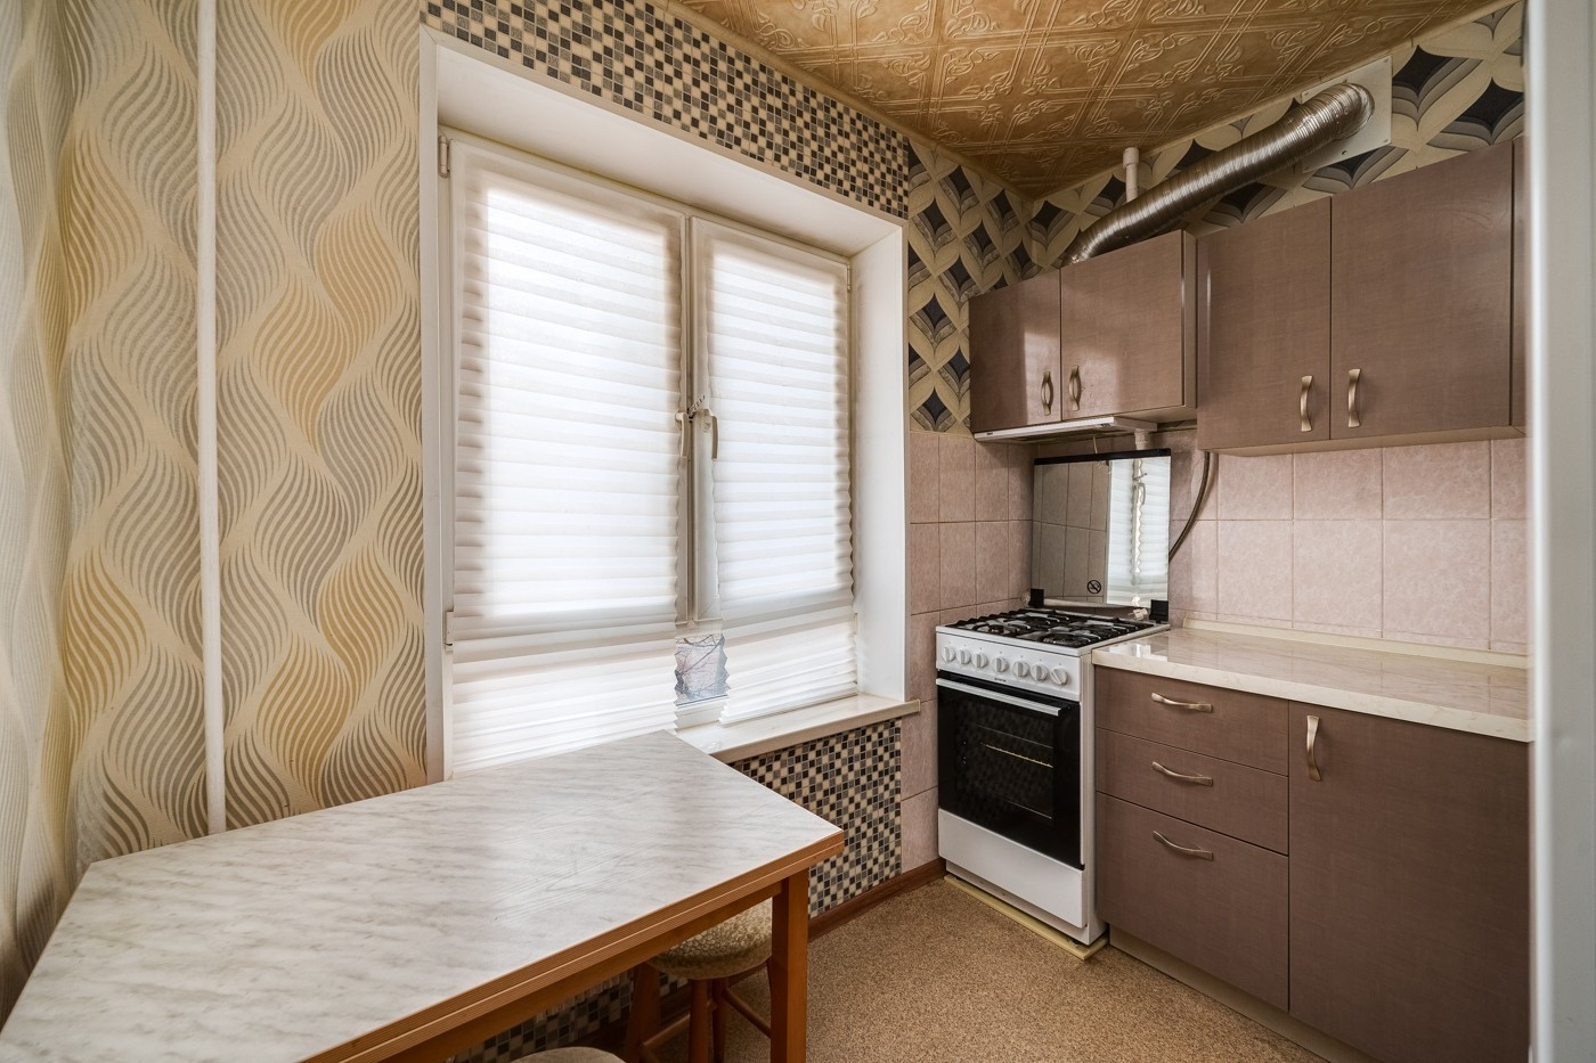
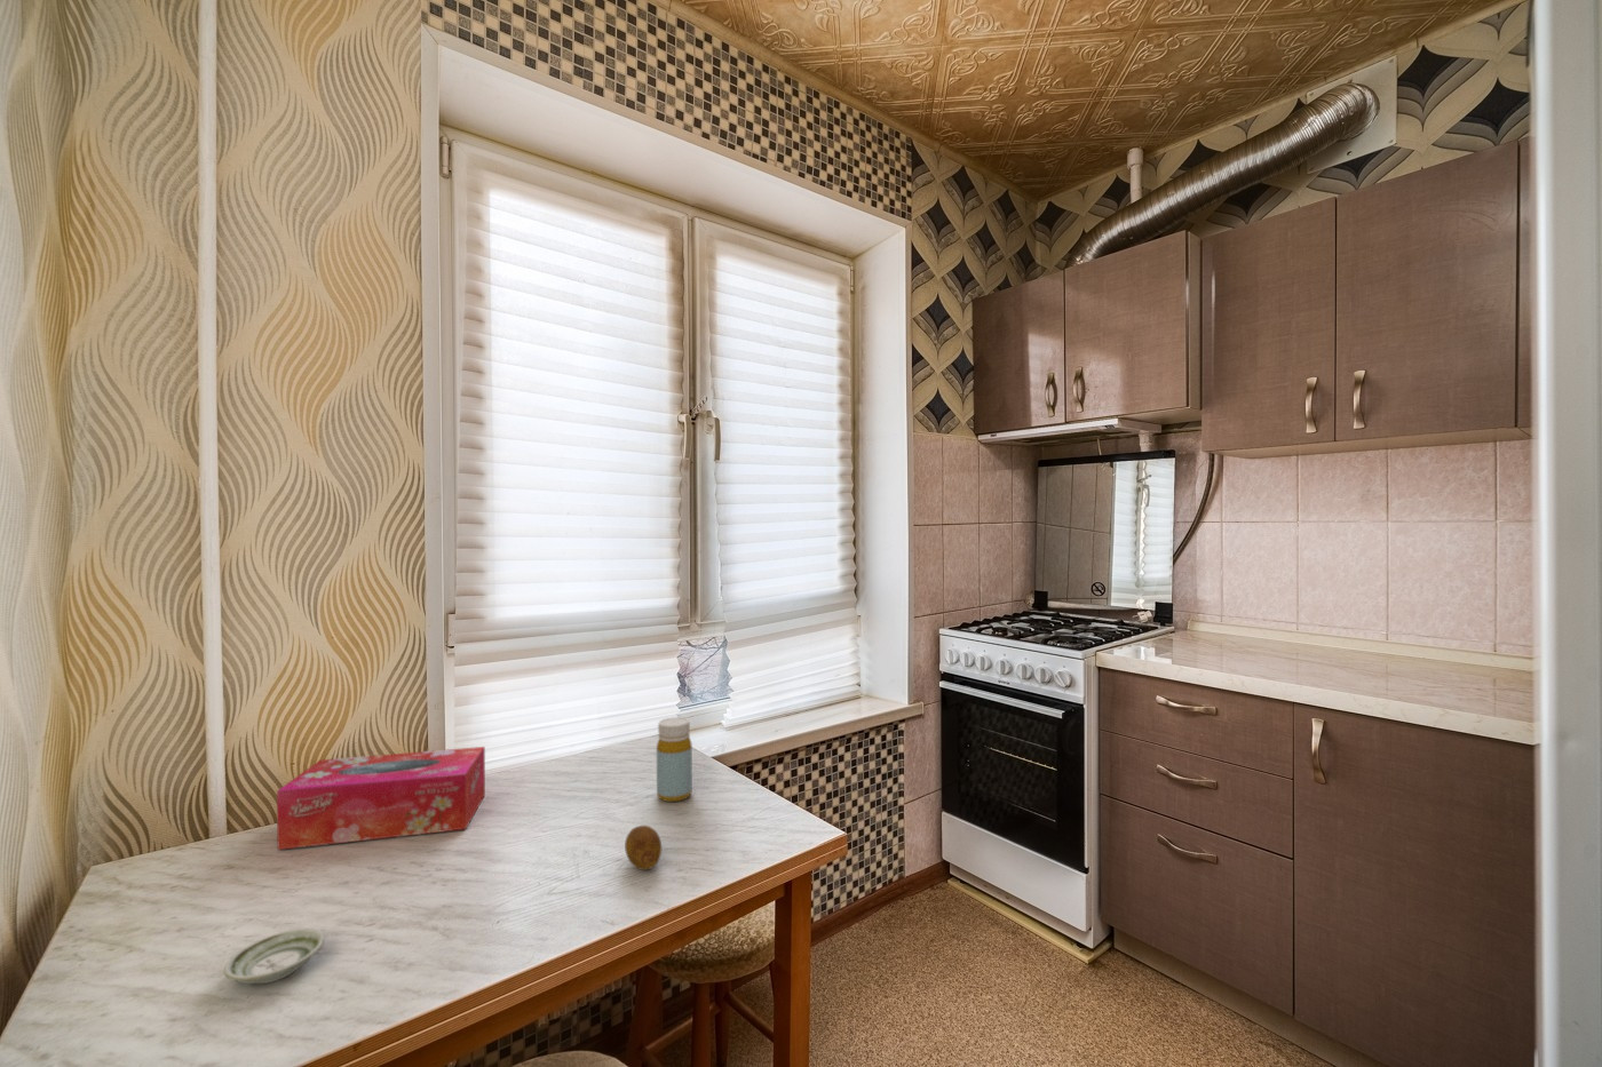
+ fruit (643, 847)
+ bottle (674, 759)
+ tissue box (391, 793)
+ saucer (276, 960)
